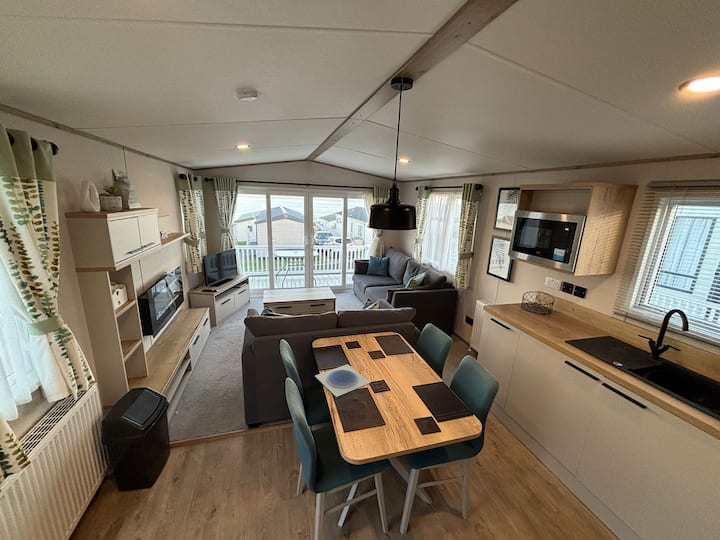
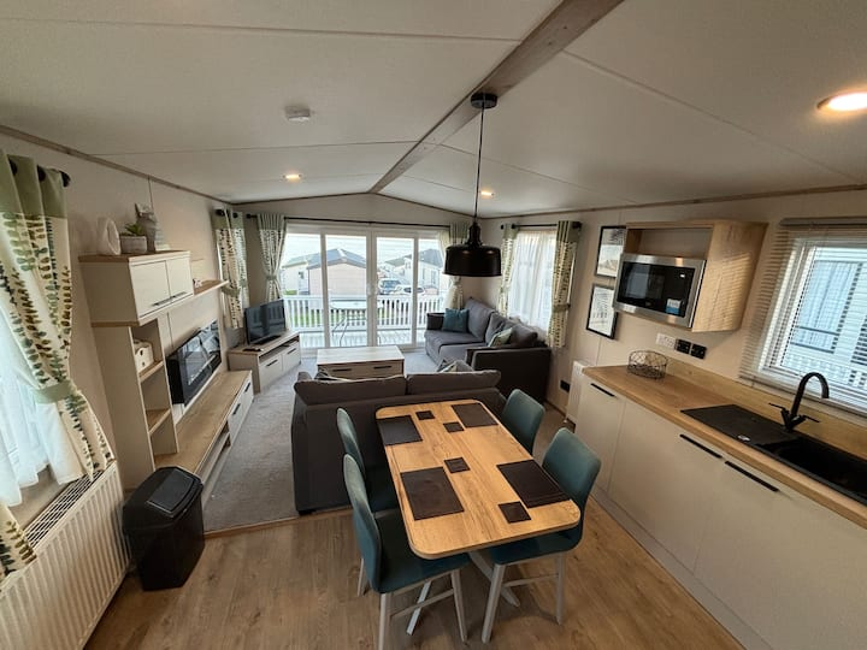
- plate (342, 377)
